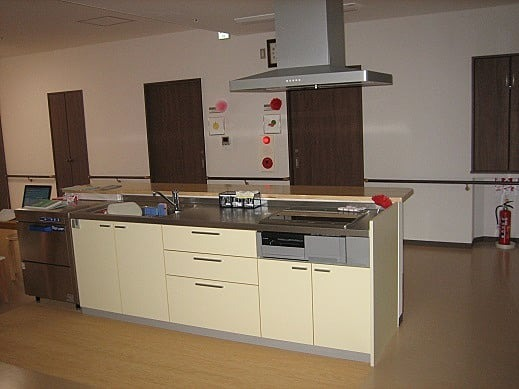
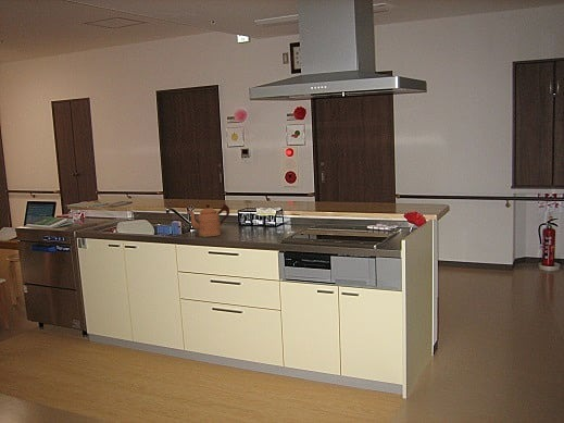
+ coffeepot (209, 219)
